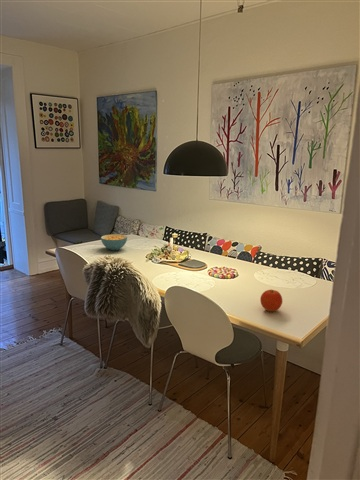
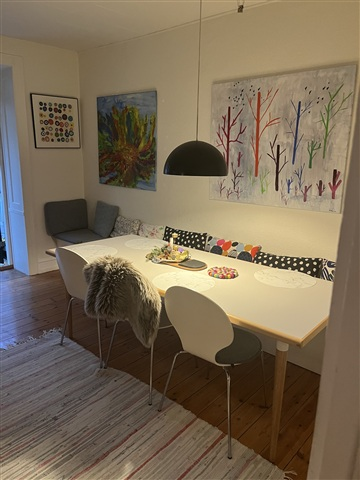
- fruit (271, 300)
- cereal bowl (114, 243)
